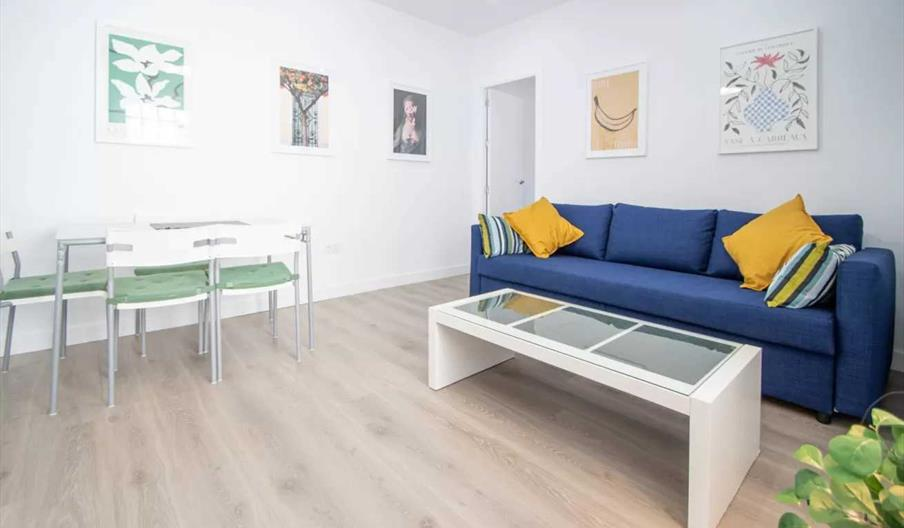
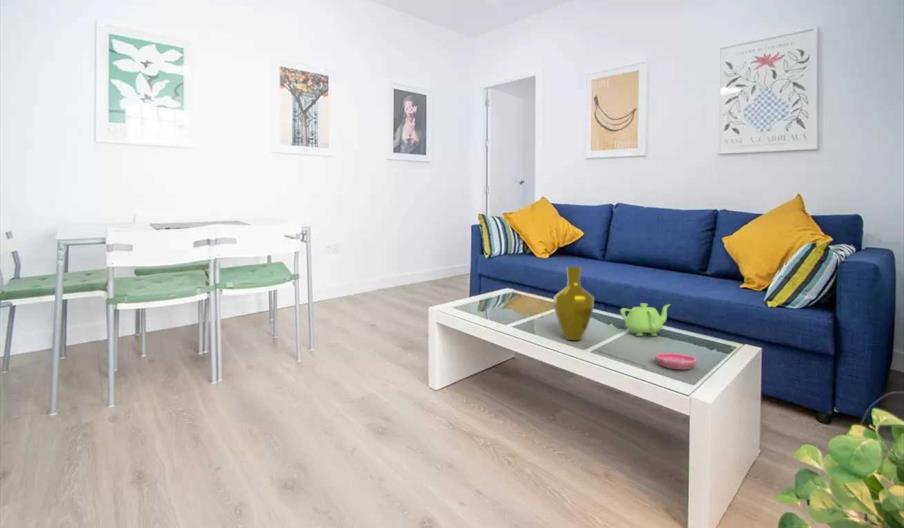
+ vase (573, 302)
+ saucer (675, 361)
+ teapot (645, 318)
